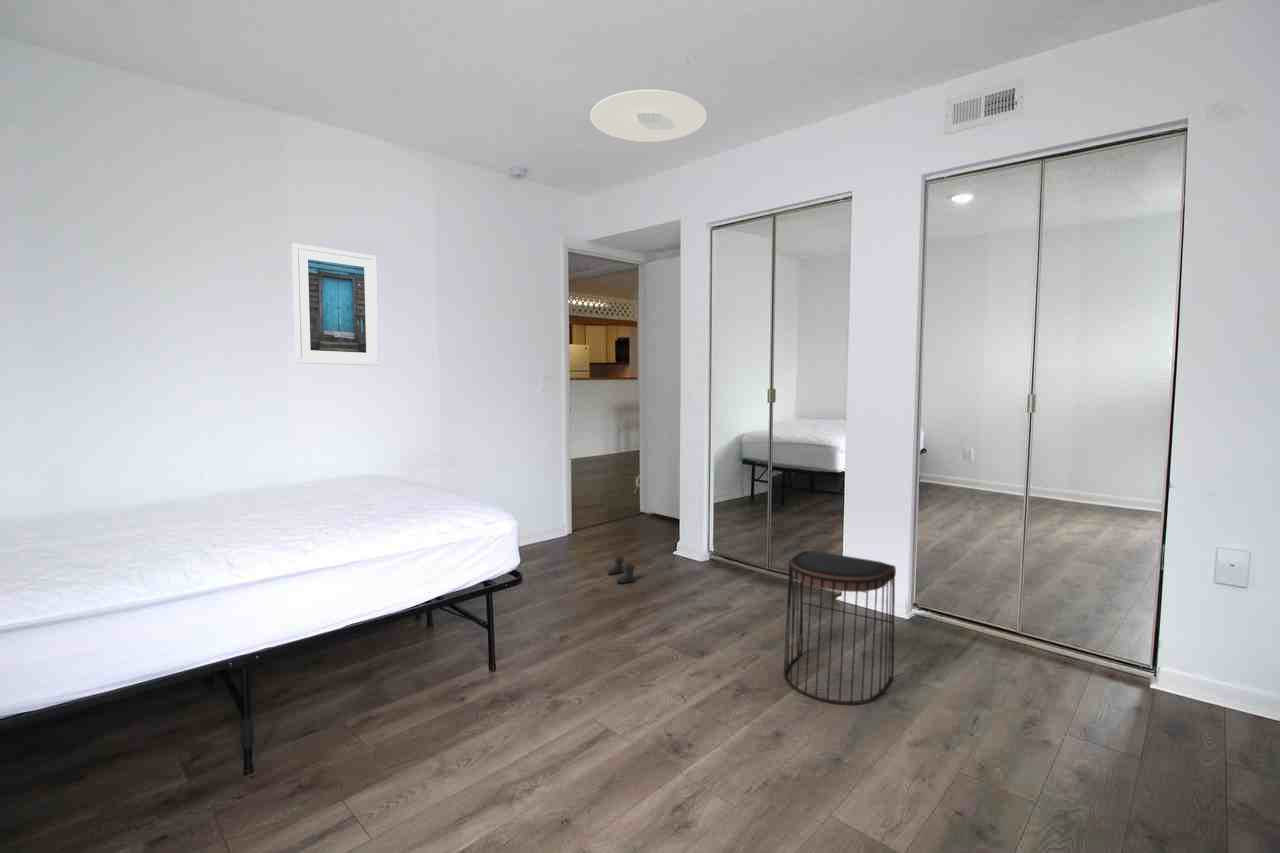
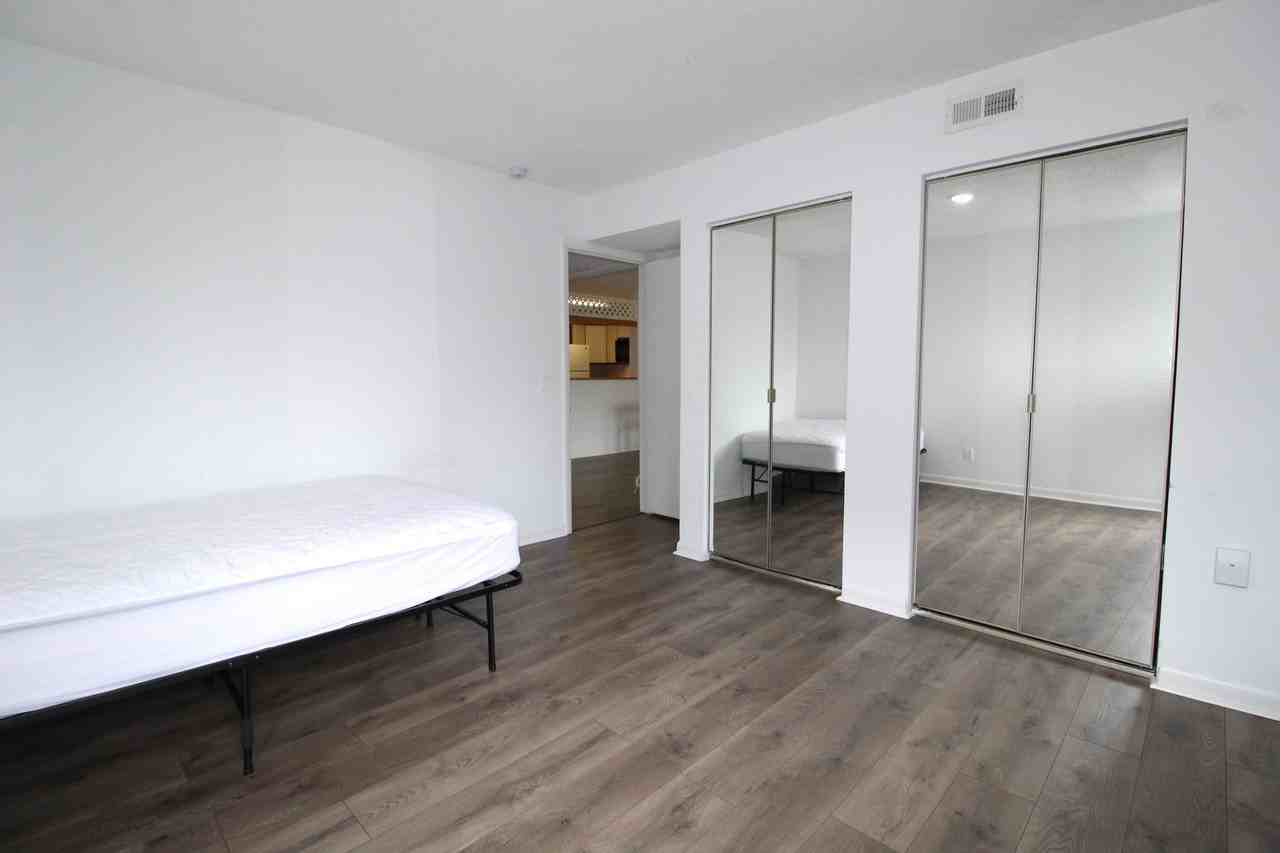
- stool (831, 621)
- ceiling light (648, 112)
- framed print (337, 307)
- boots (621, 569)
